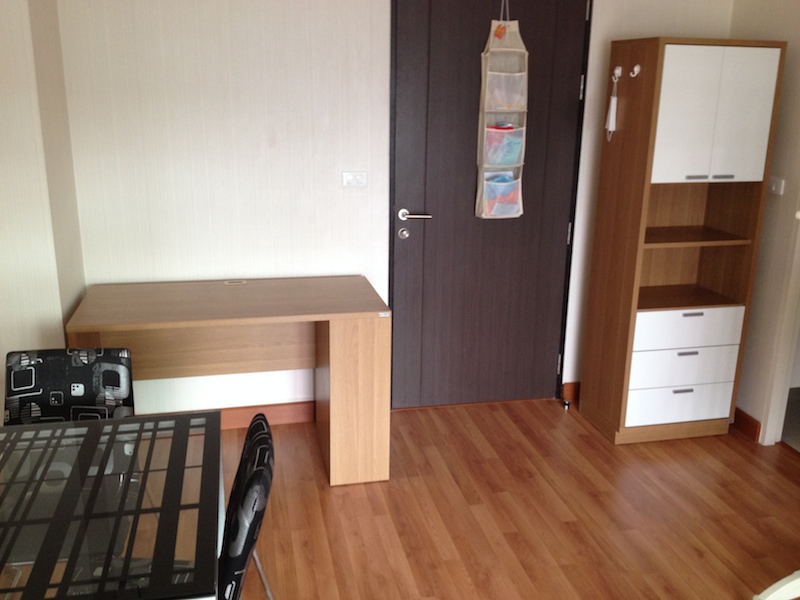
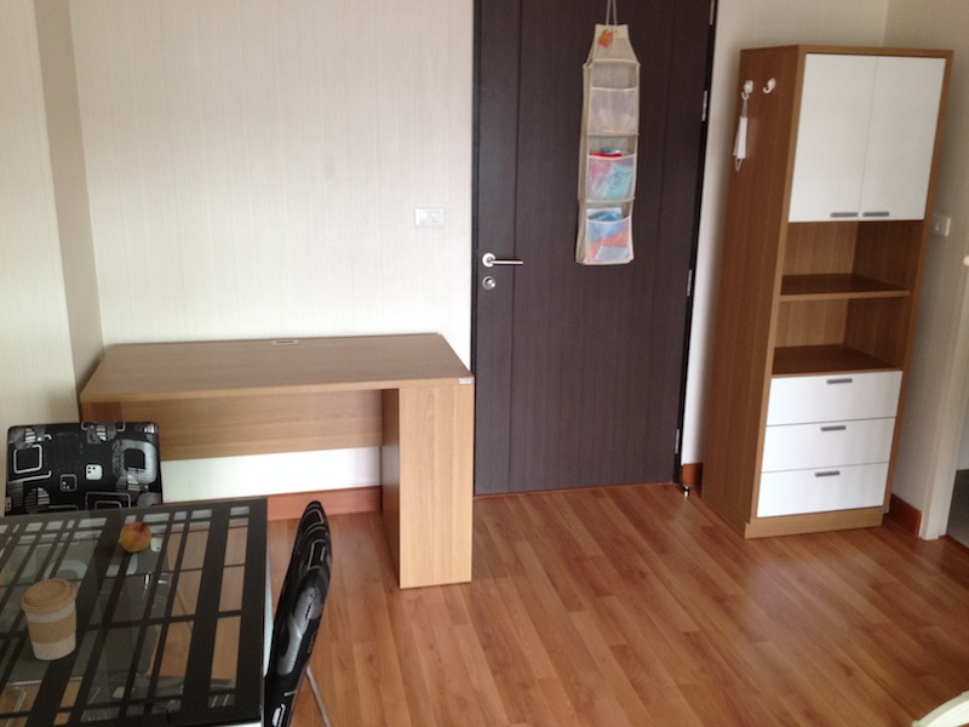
+ coffee cup (51, 618)
+ fruit (136, 534)
